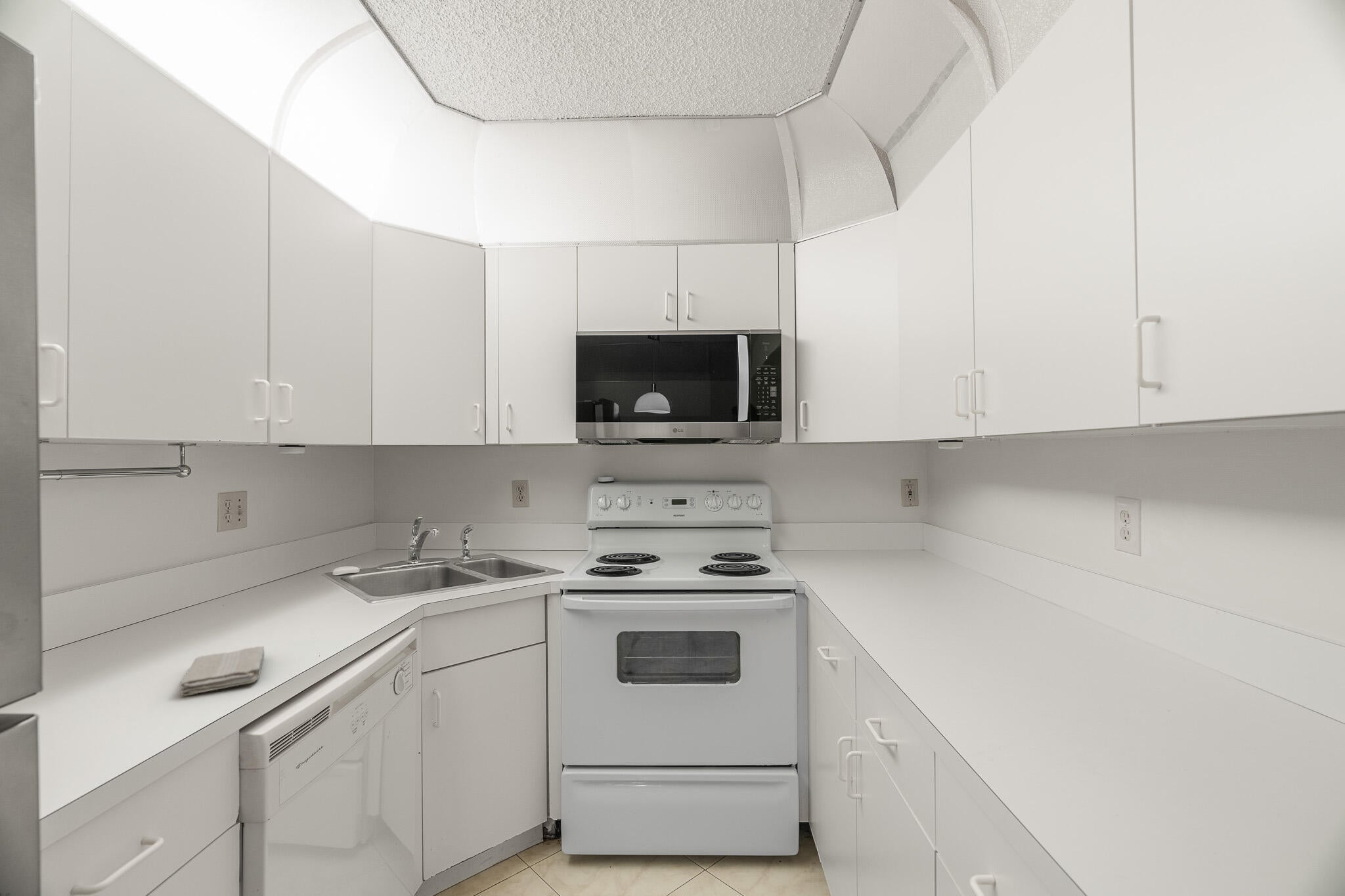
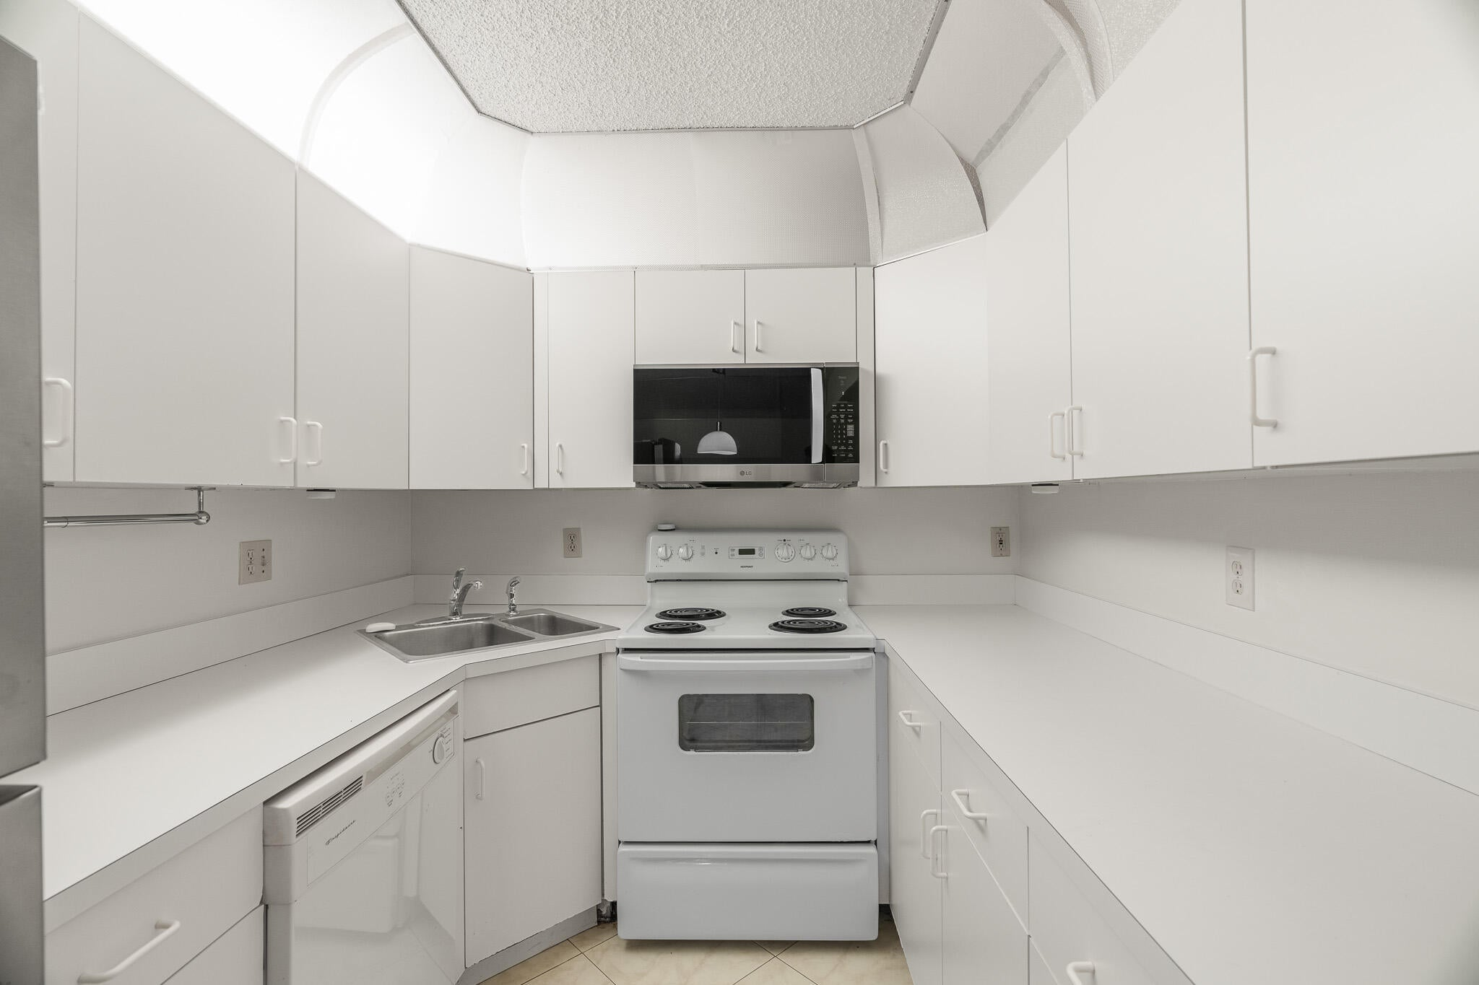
- washcloth (225, 668)
